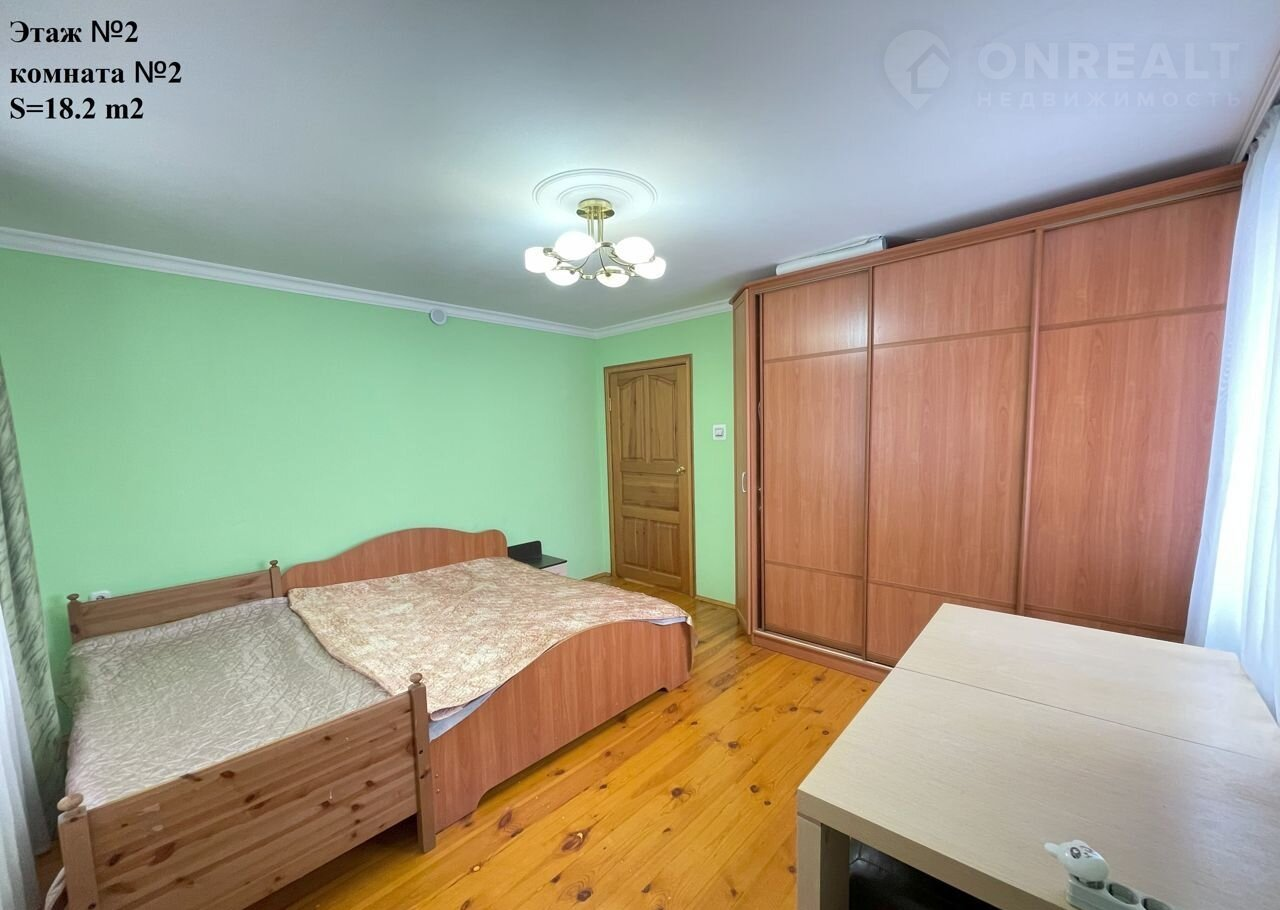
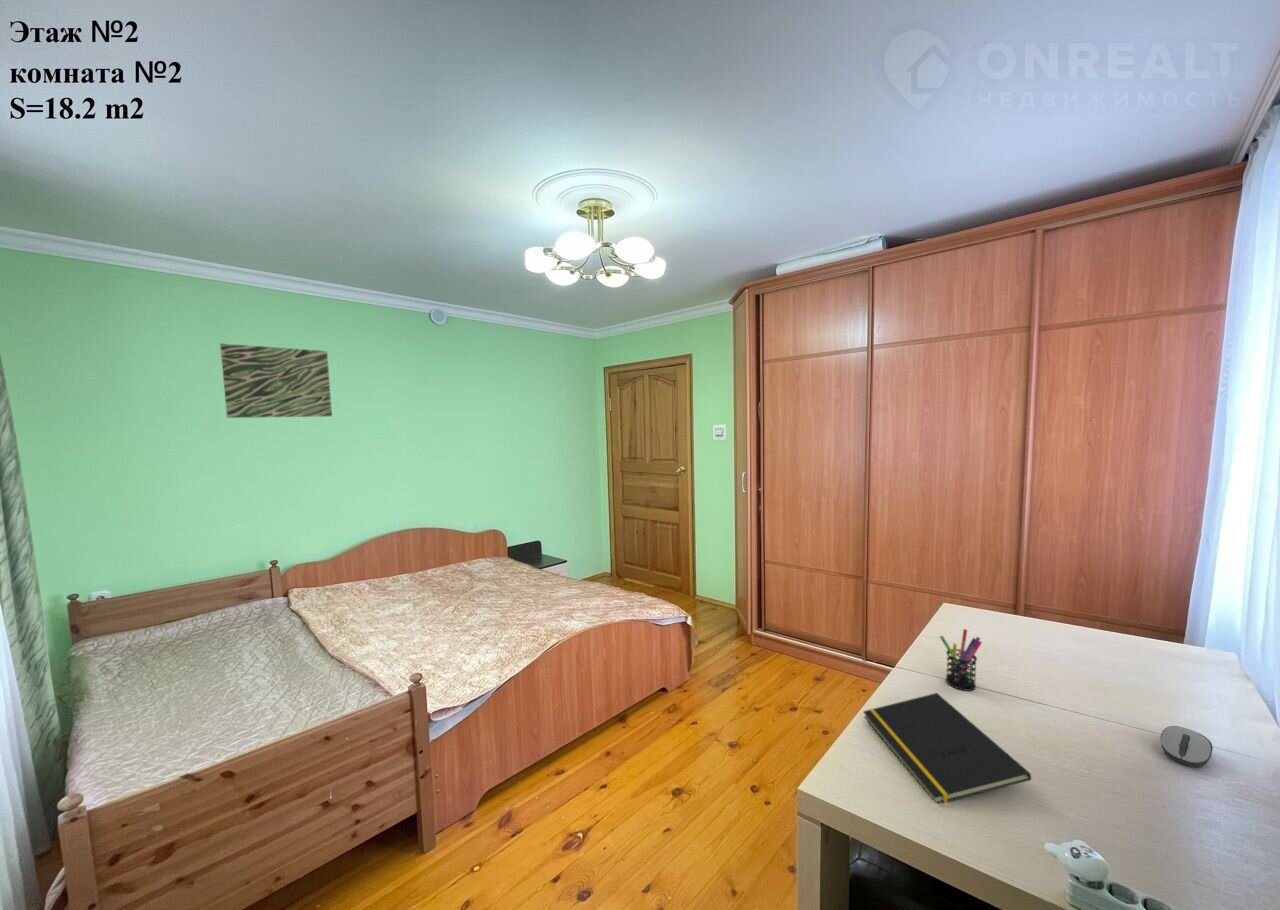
+ computer mouse (1186, 744)
+ notepad (936, 741)
+ wall art (279, 382)
+ pen holder (958, 656)
